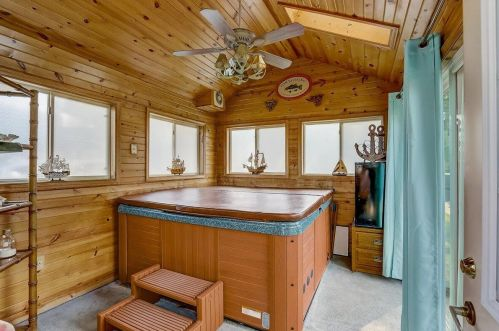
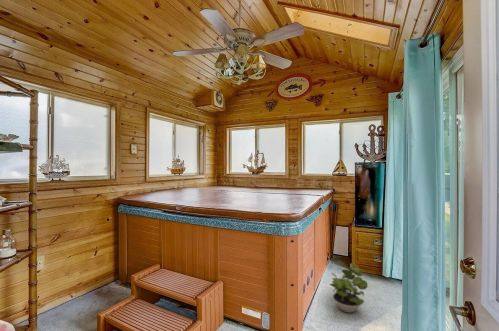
+ potted plant (348, 287)
